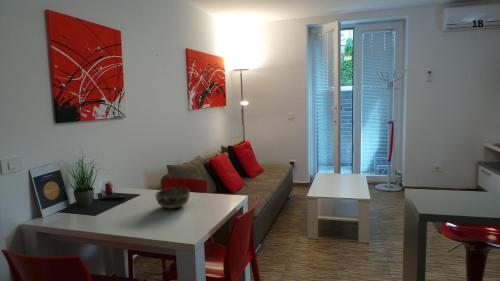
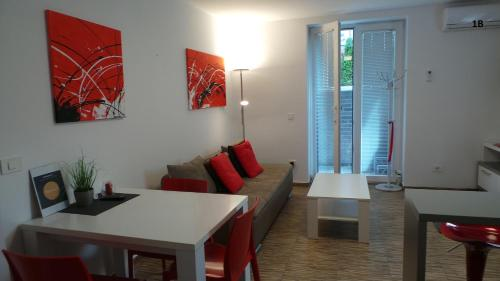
- bowl (173, 198)
